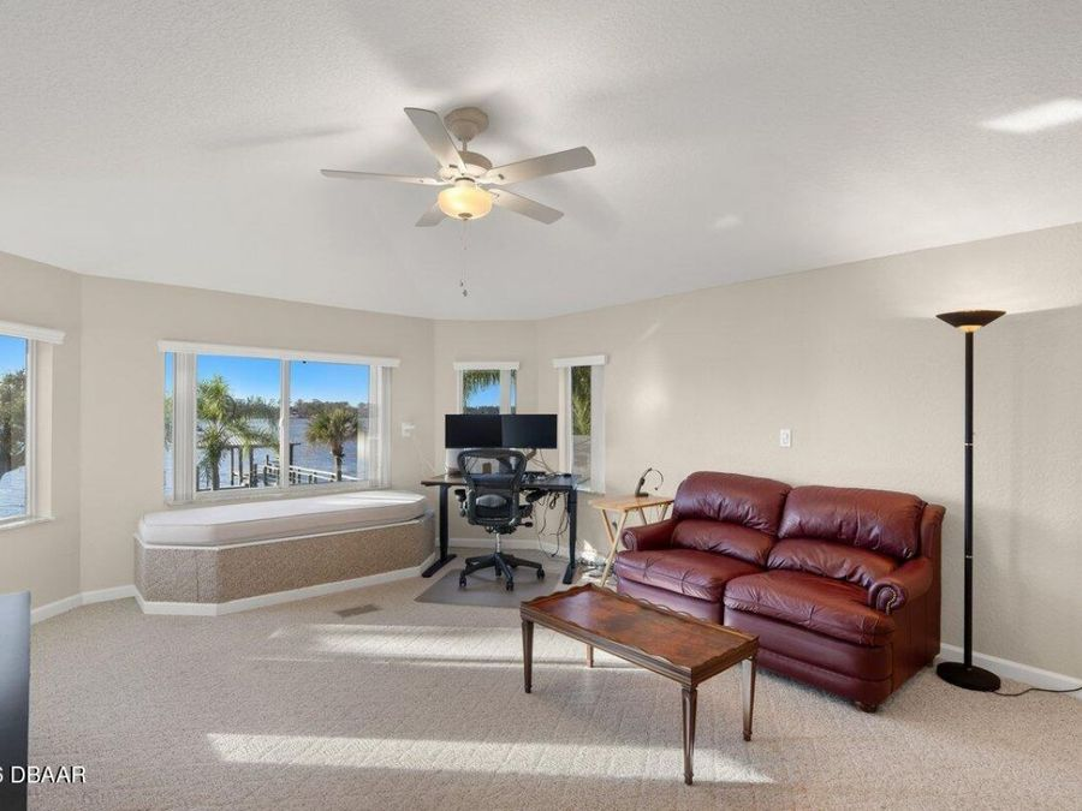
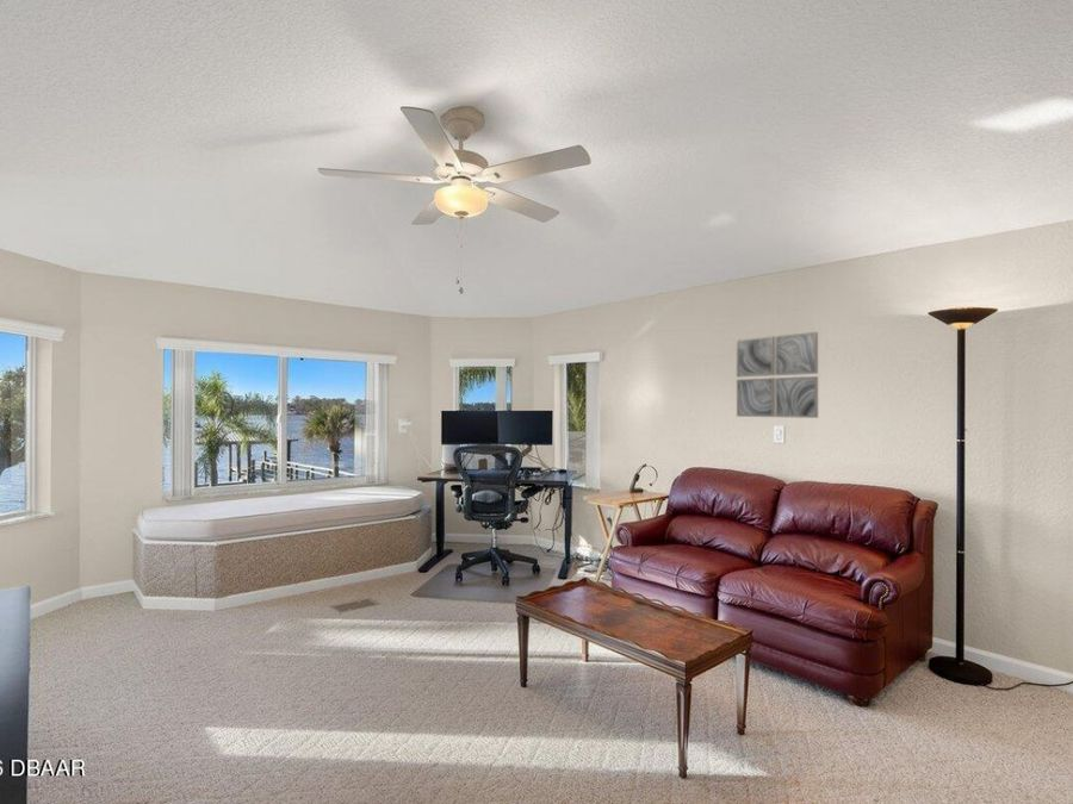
+ wall art (775, 378)
